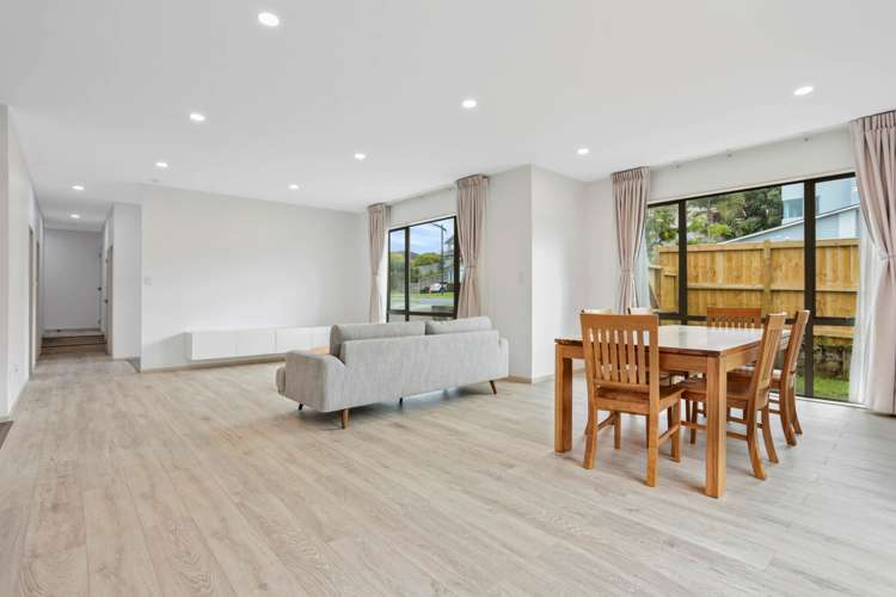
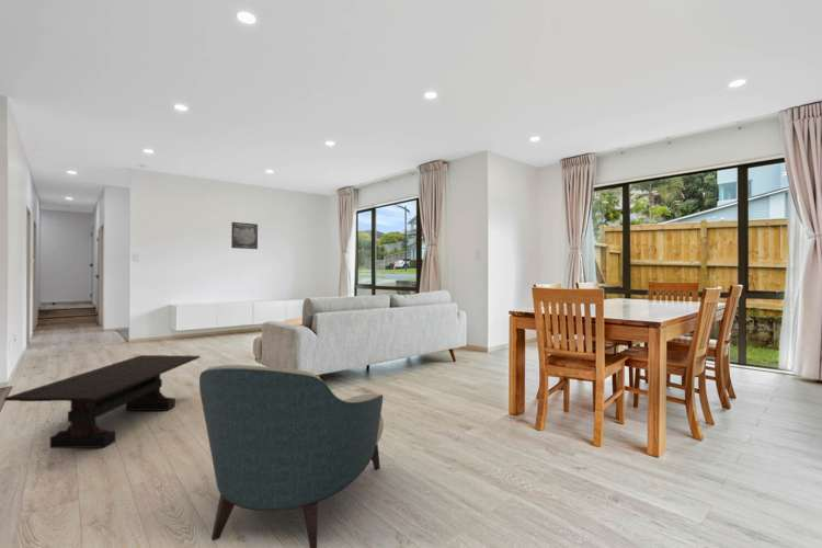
+ armchair (296, 424)
+ wall art (244, 236)
+ coffee table (122, 398)
